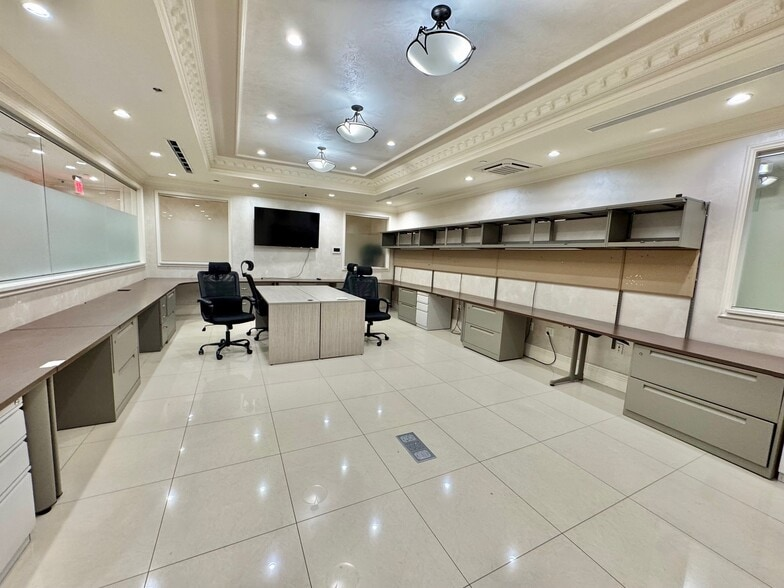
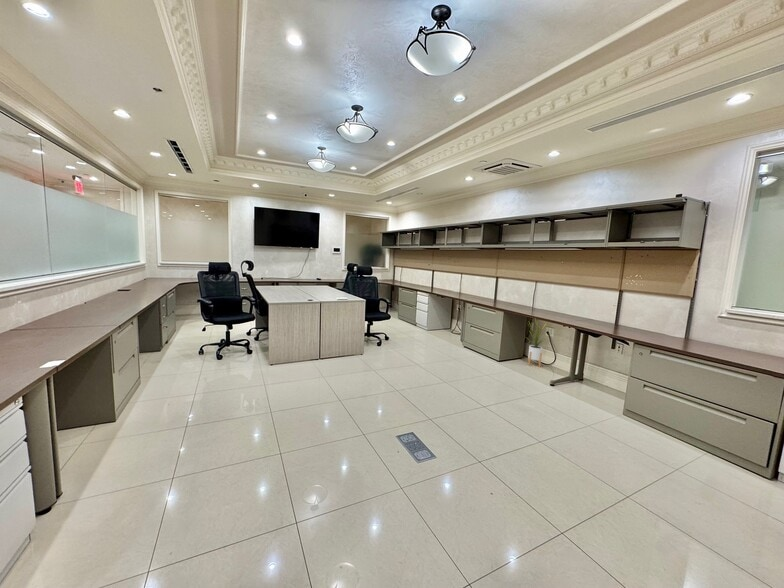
+ house plant (537, 341)
